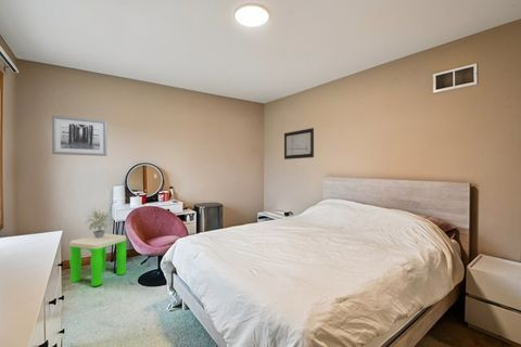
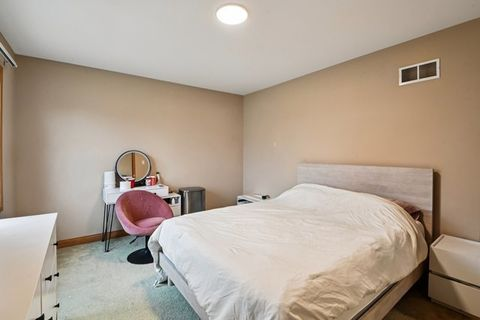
- wall art (297, 144)
- stool (99, 257)
- wall art (80, 137)
- potted plant (99, 222)
